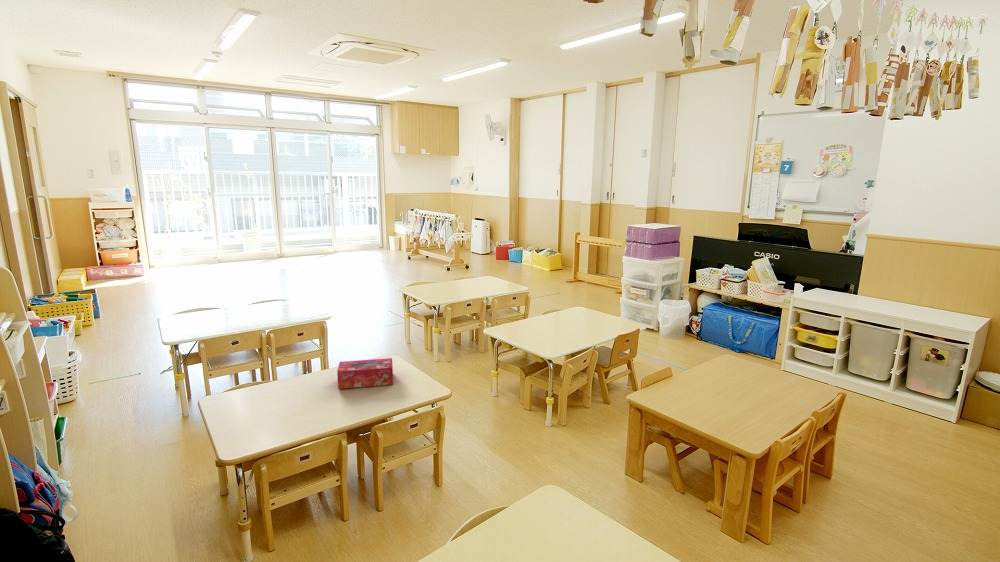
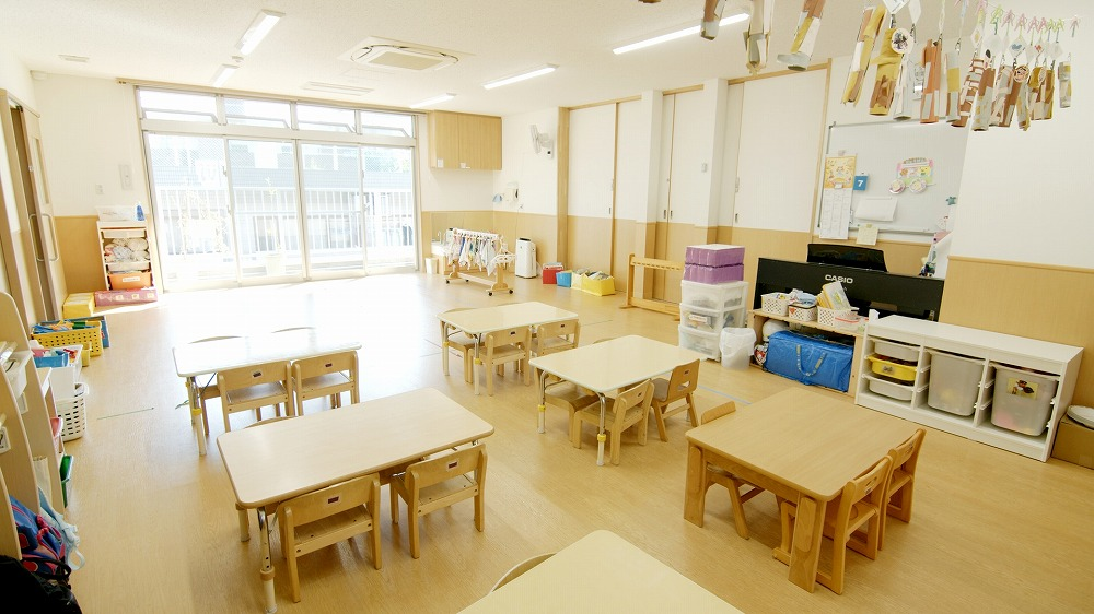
- tissue box (366, 372)
